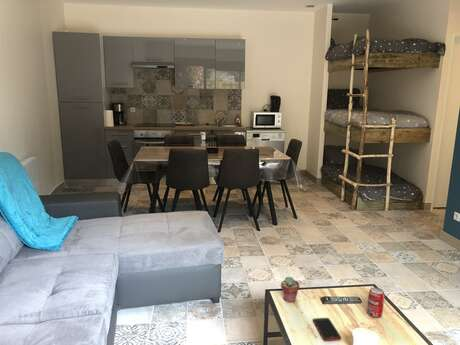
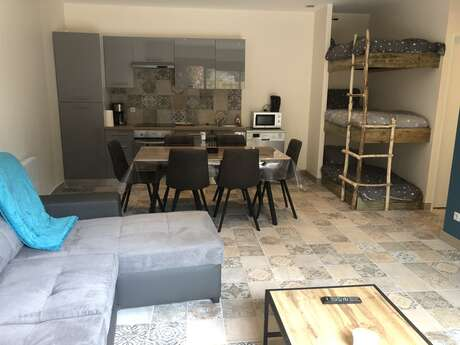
- beverage can (375, 302)
- potted succulent (290, 288)
- cell phone (326, 328)
